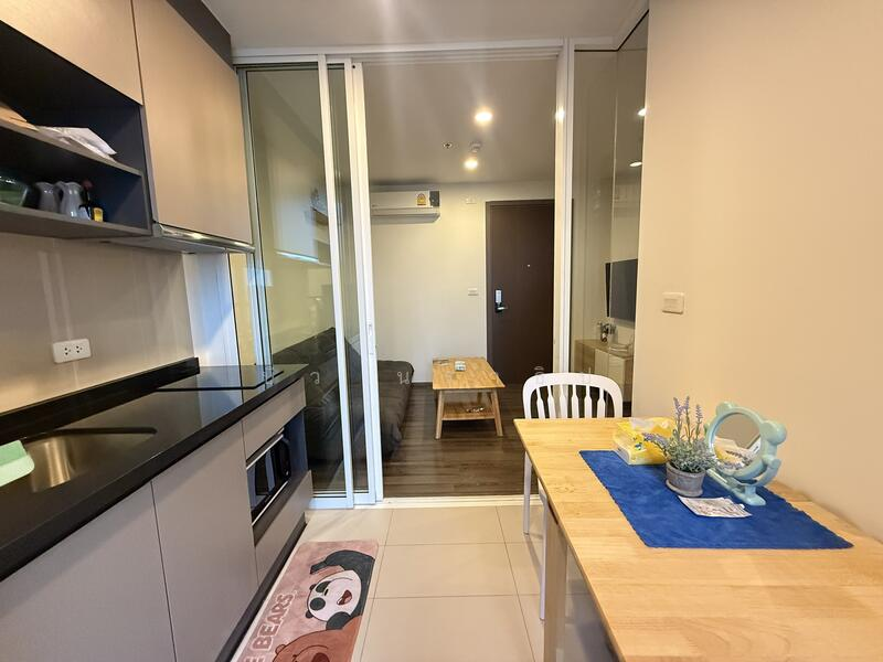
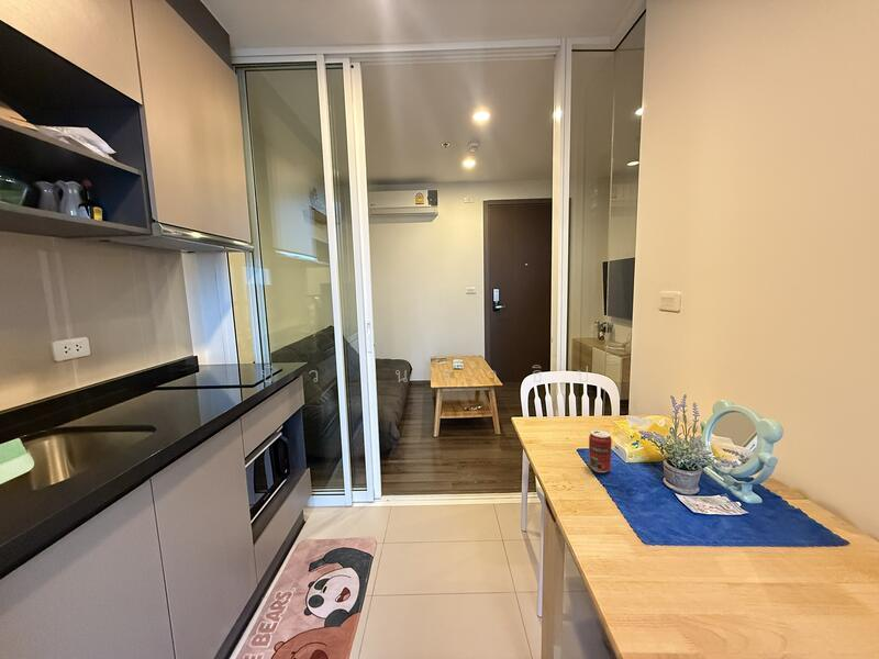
+ beverage can (599, 449)
